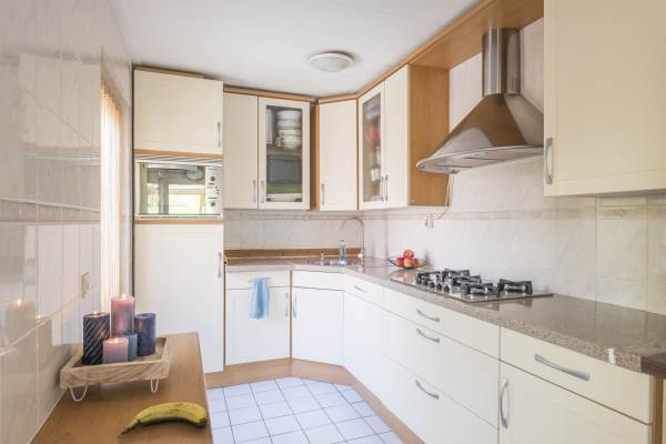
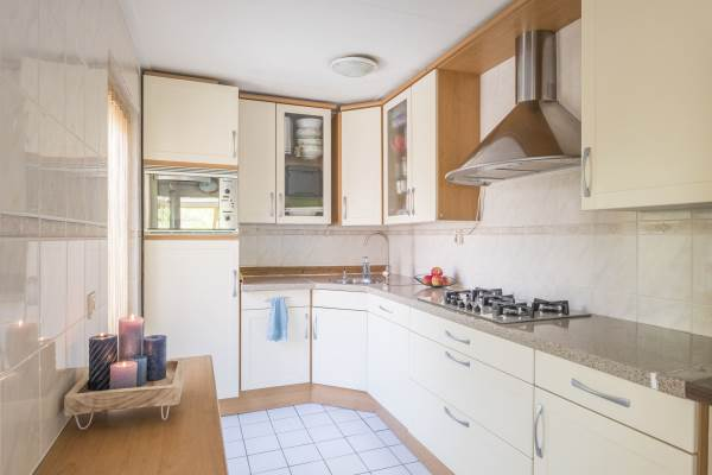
- banana (165, 416)
